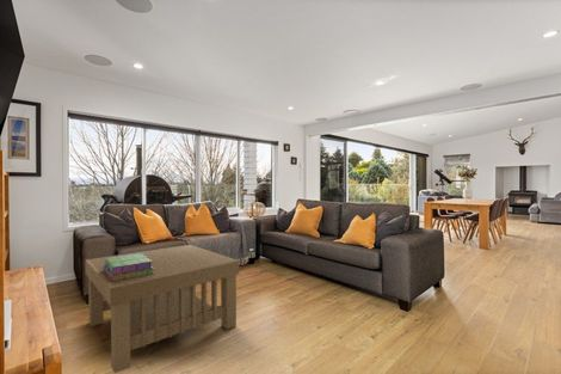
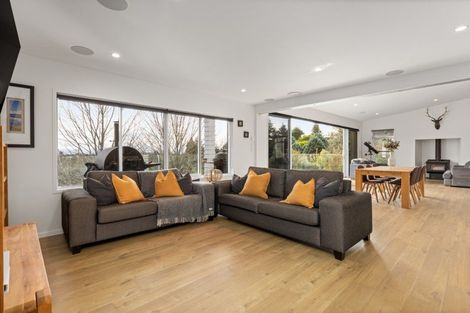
- stack of books (128, 265)
- coffee table (161, 292)
